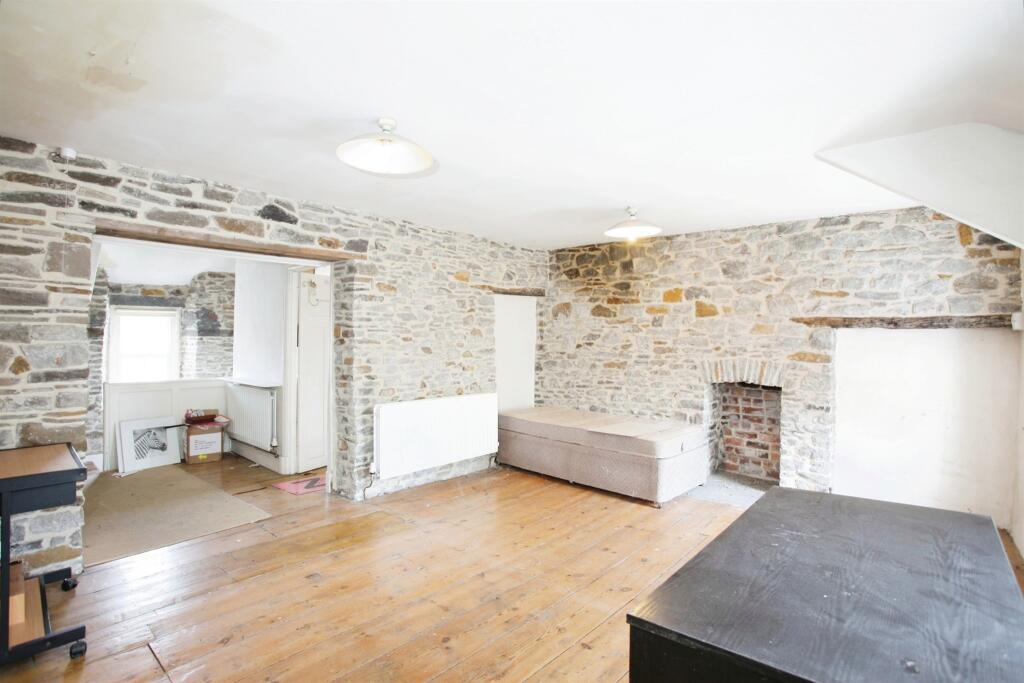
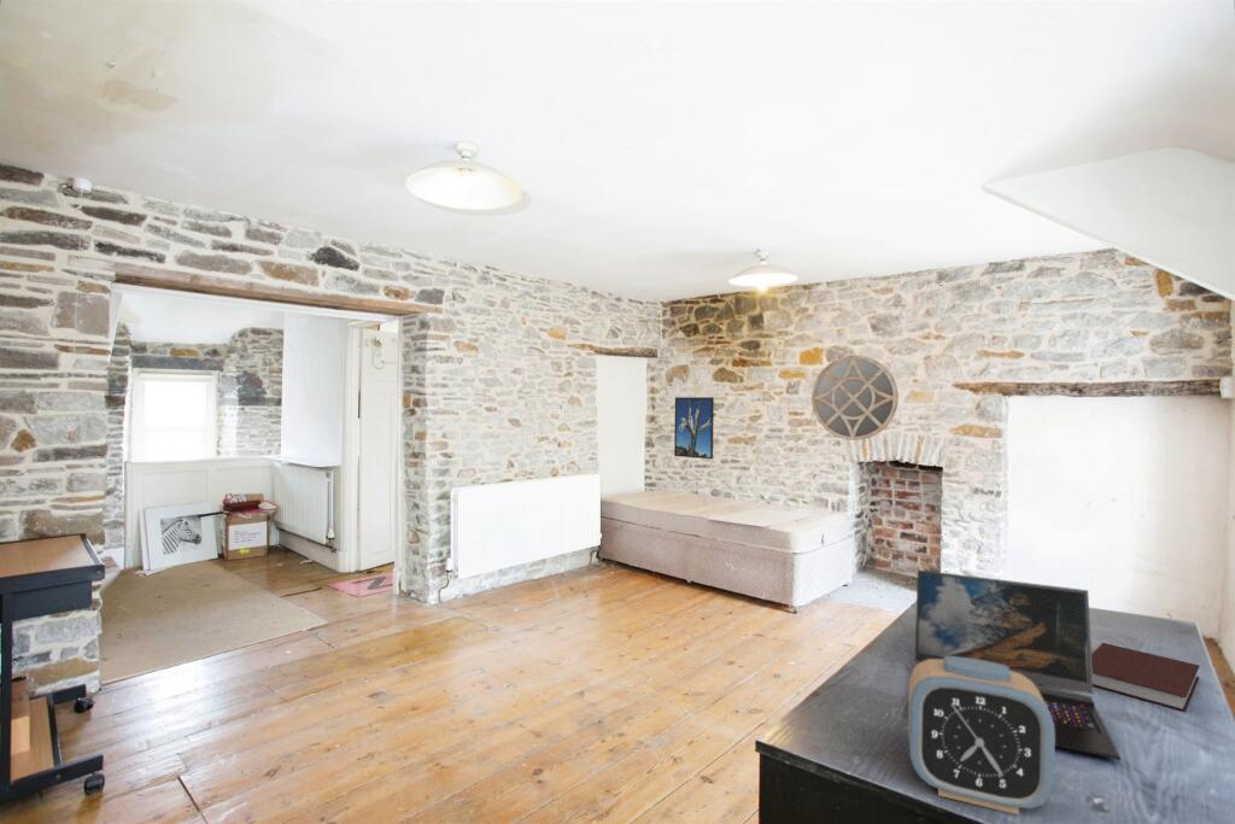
+ laptop (1002, 651)
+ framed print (693, 427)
+ alarm clock (976, 729)
+ home mirror (853, 397)
+ notebook (1139, 673)
